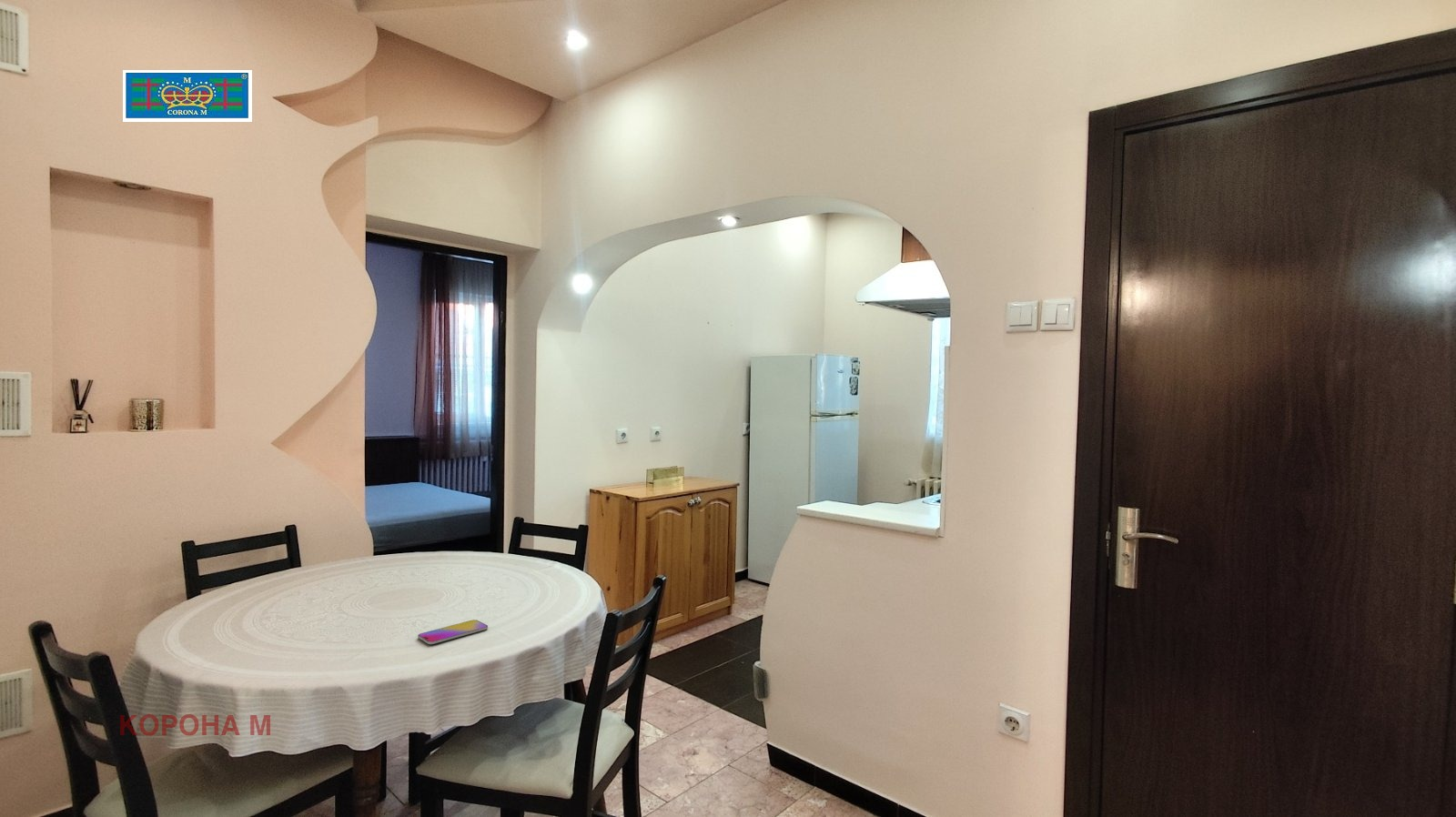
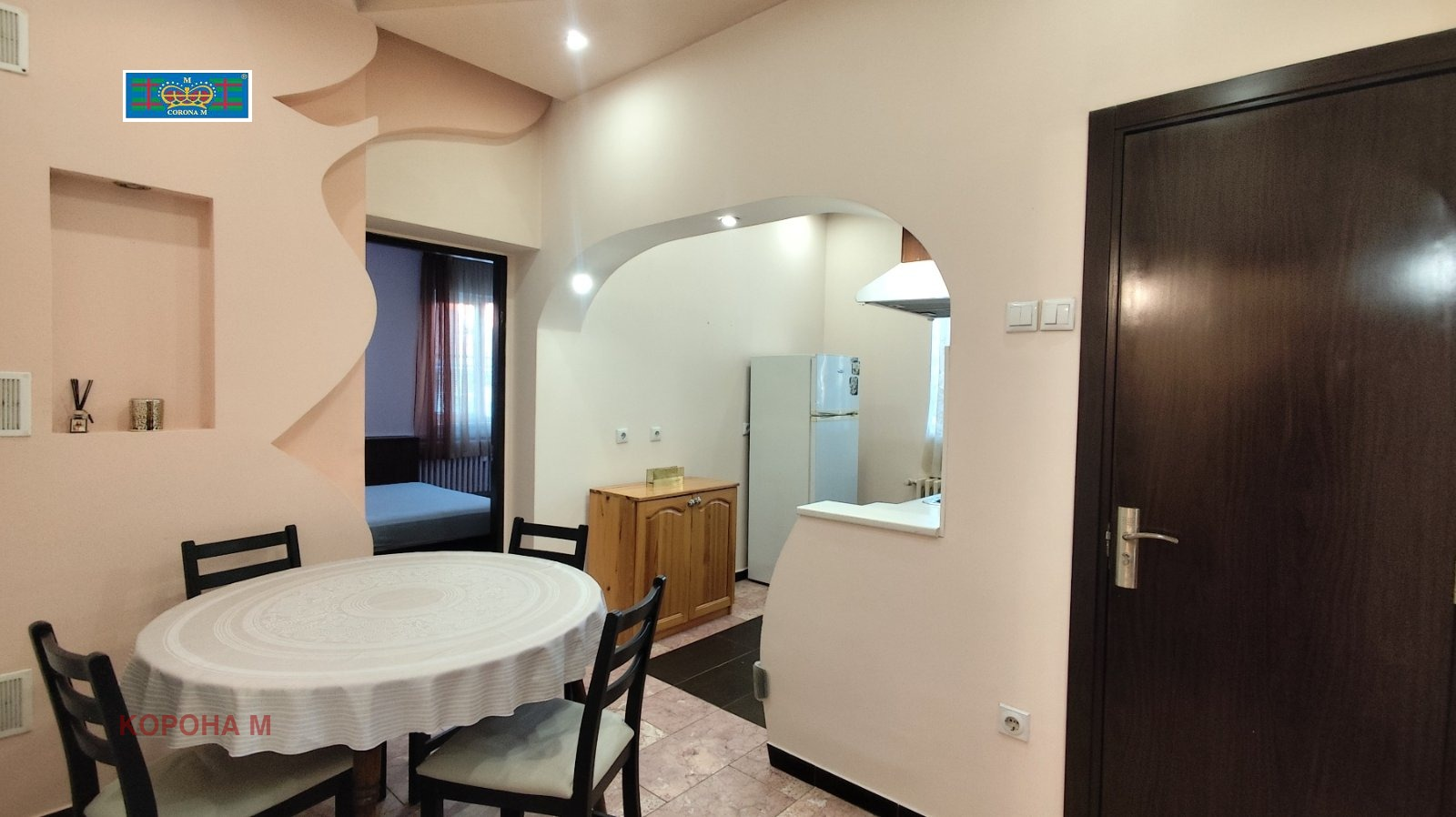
- smartphone (453, 631)
